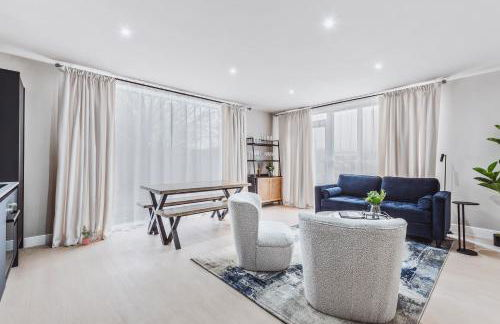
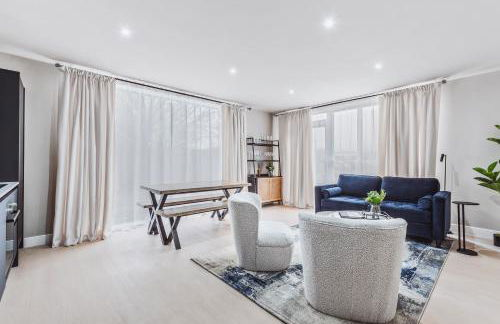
- potted plant (89, 234)
